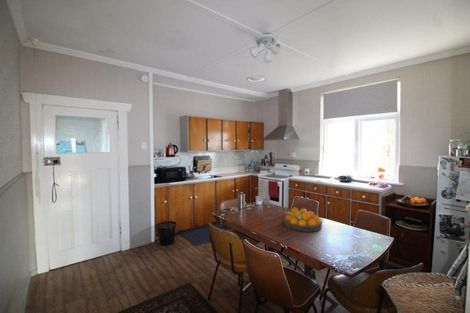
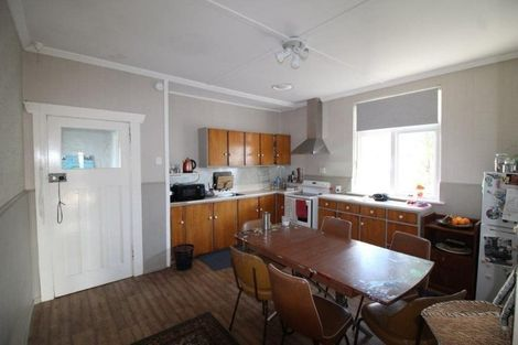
- fruit bowl (302, 217)
